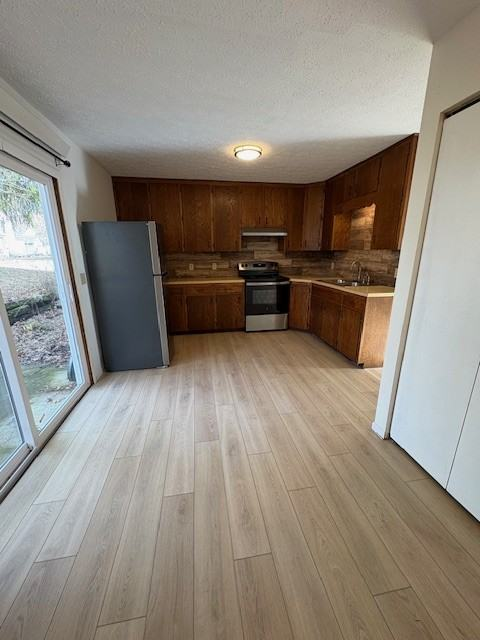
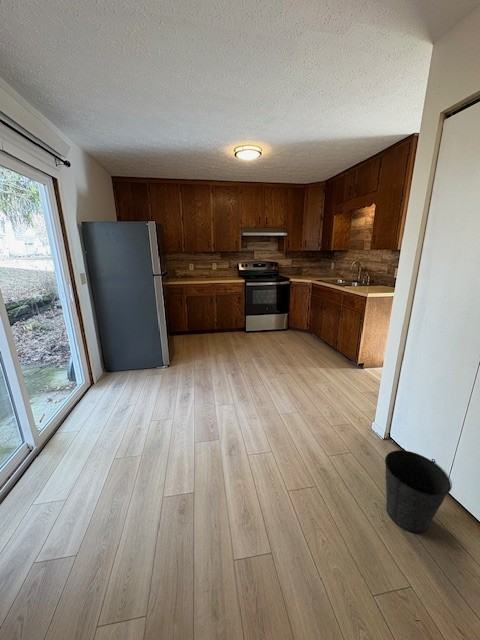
+ bucket (411, 492)
